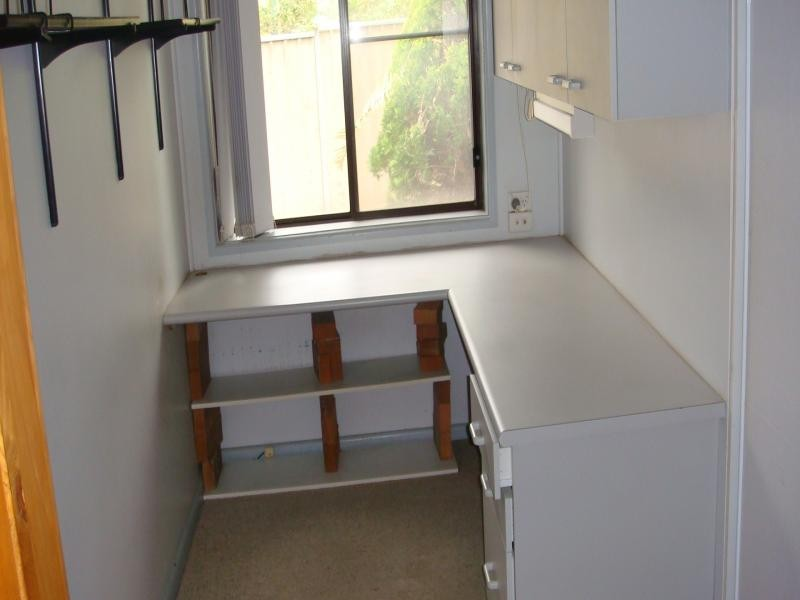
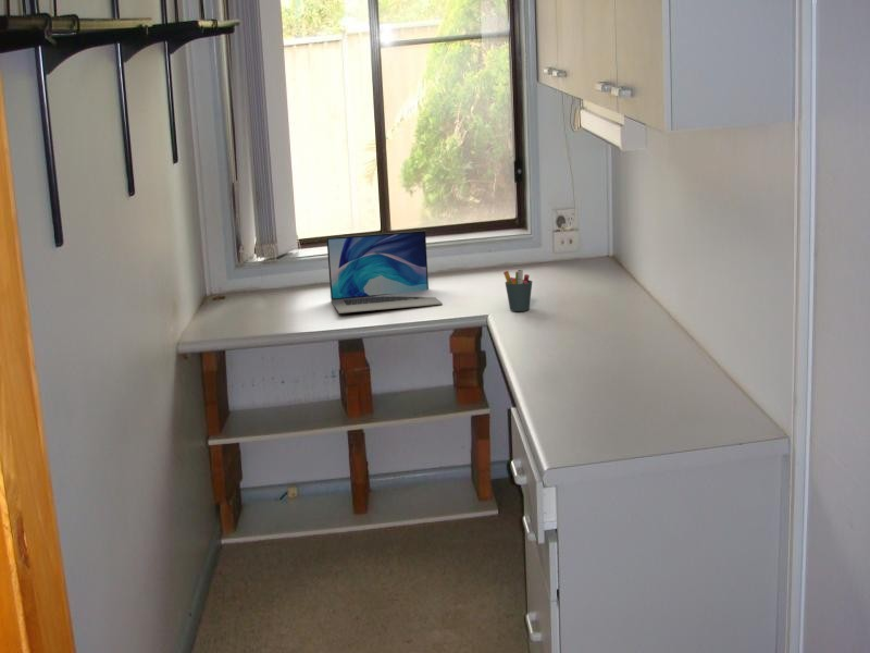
+ pen holder (518, 287)
+ laptop (383, 270)
